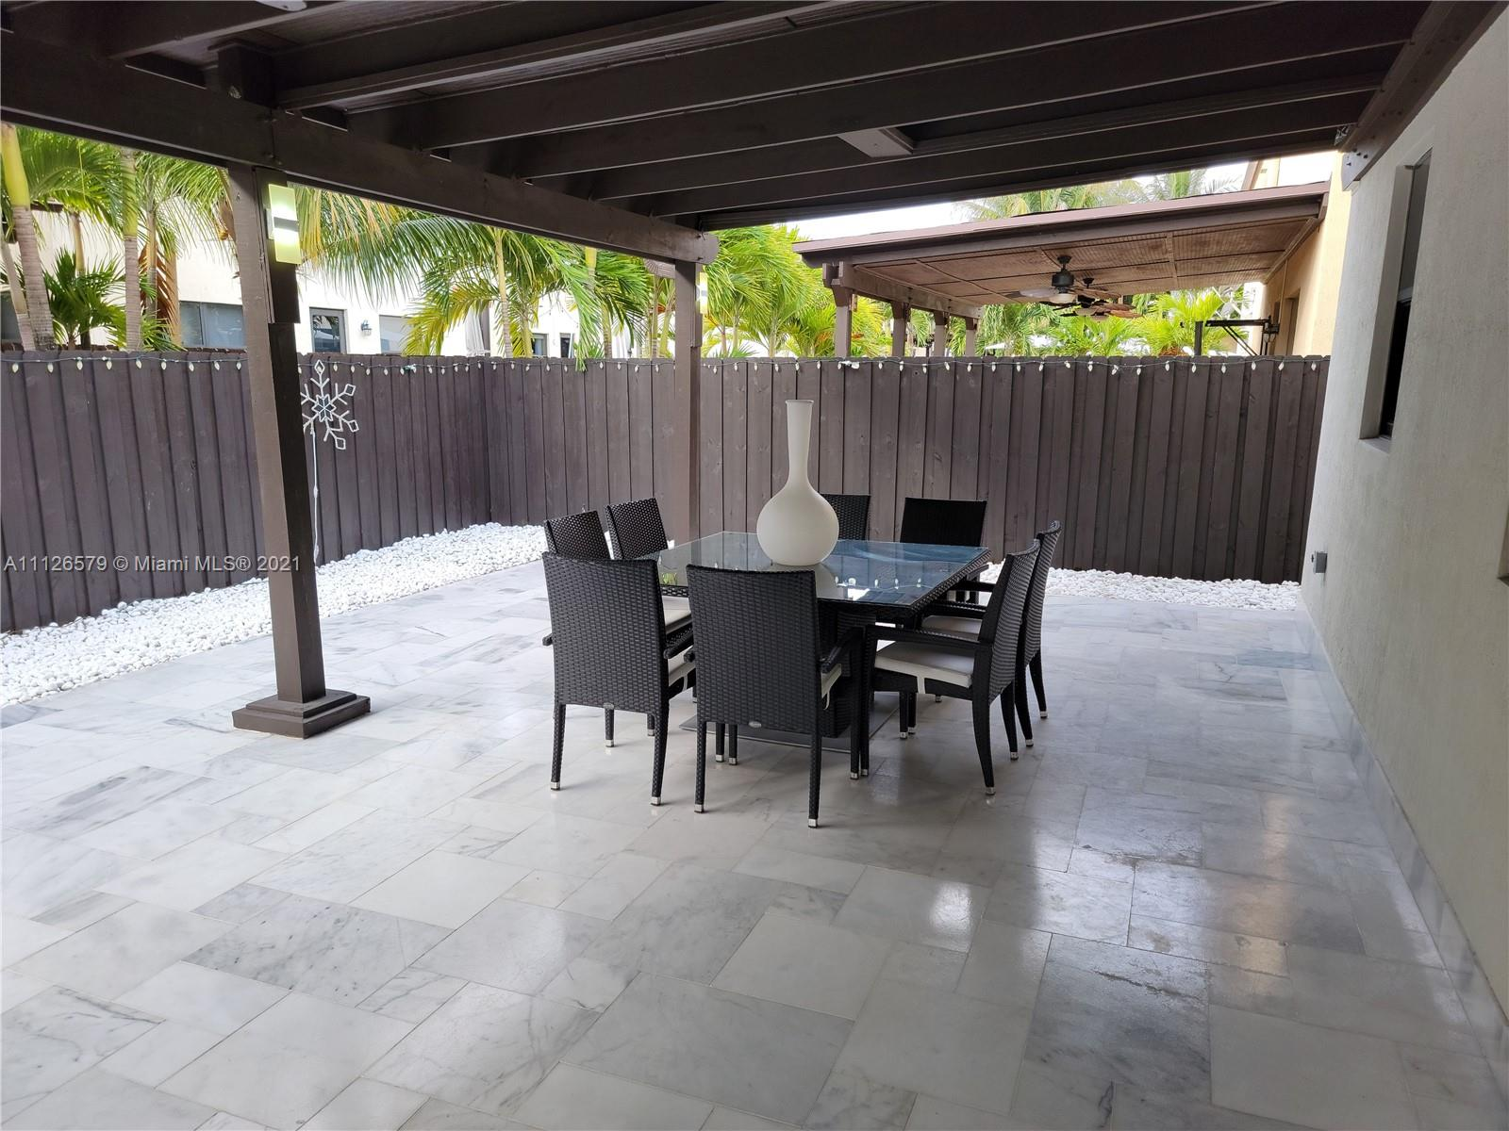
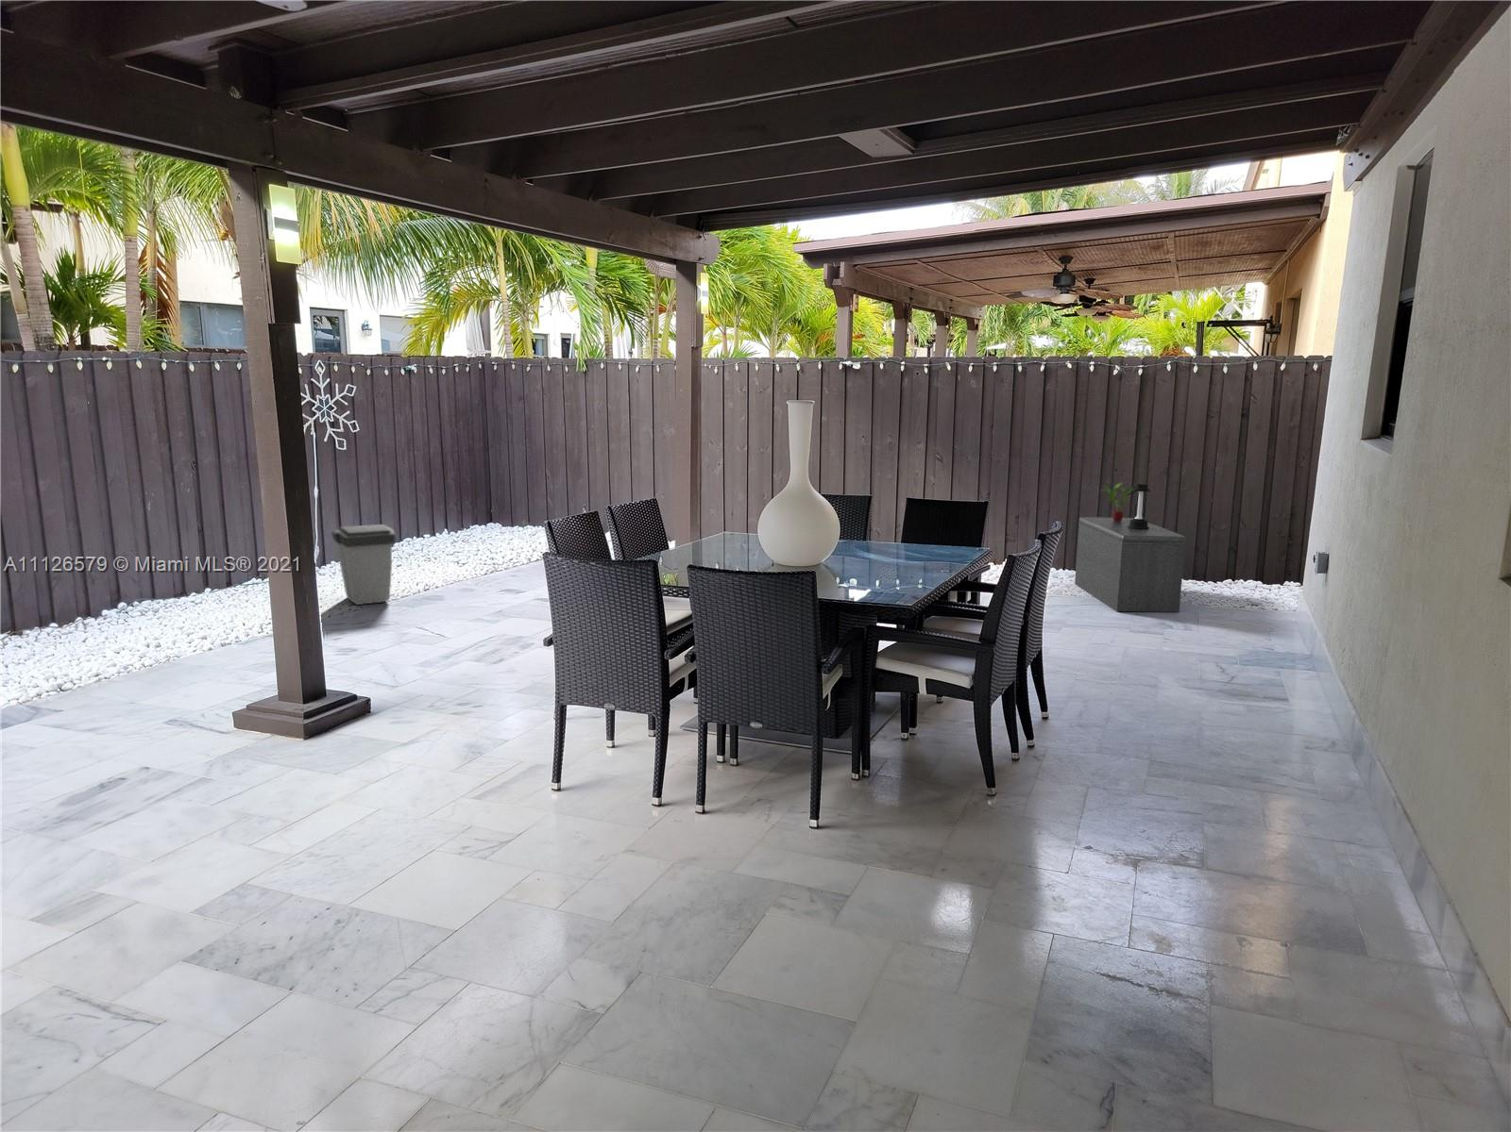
+ trash can (364, 564)
+ potted plant (1120, 501)
+ bench (1126, 561)
+ lantern (1136, 505)
